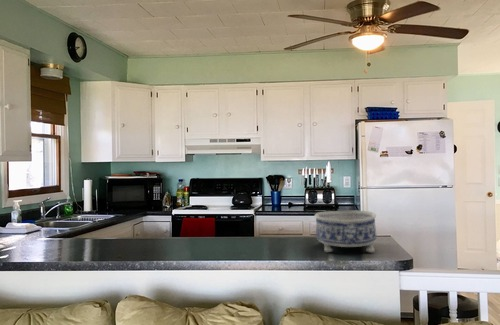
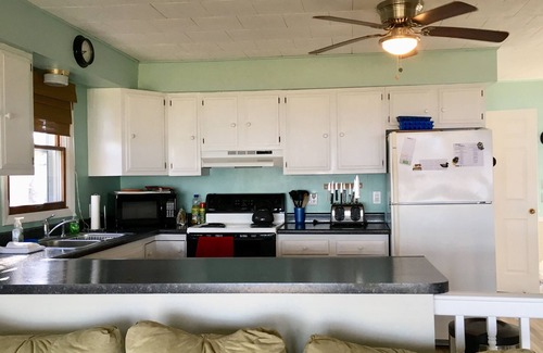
- decorative bowl (345, 230)
